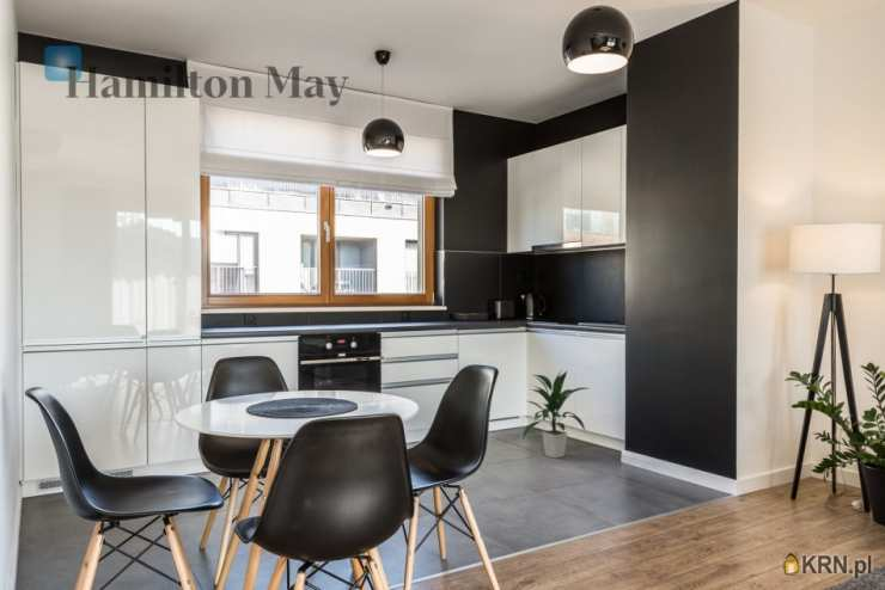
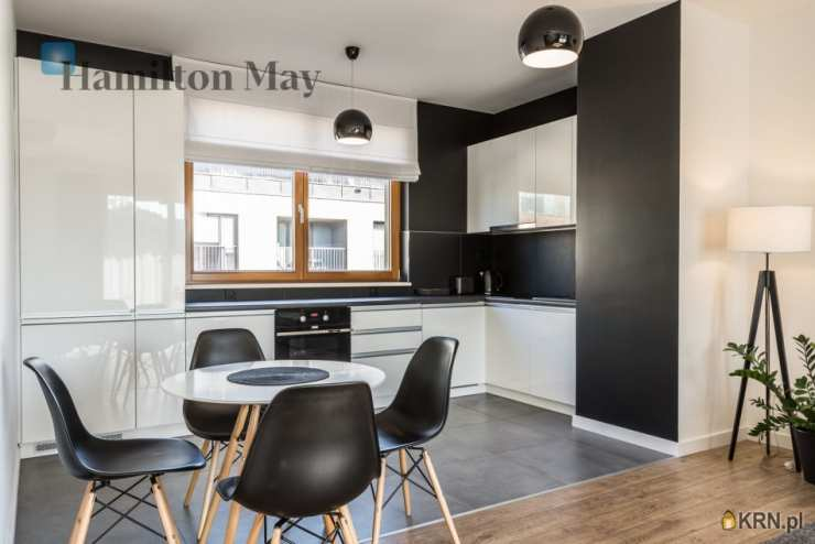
- indoor plant (551, 411)
